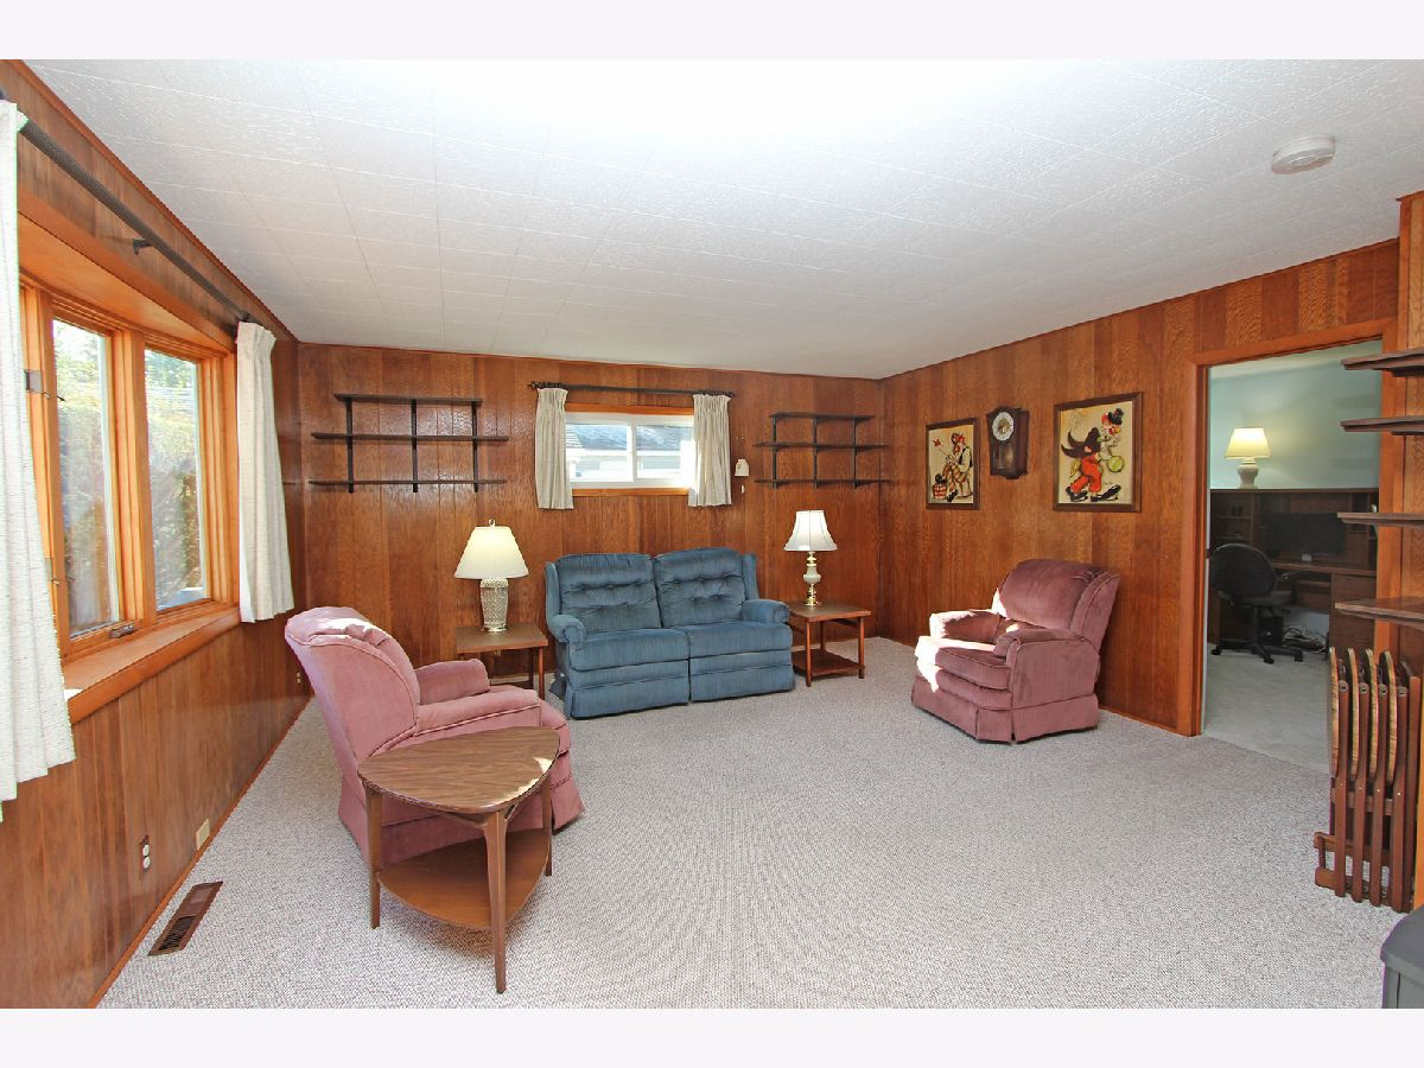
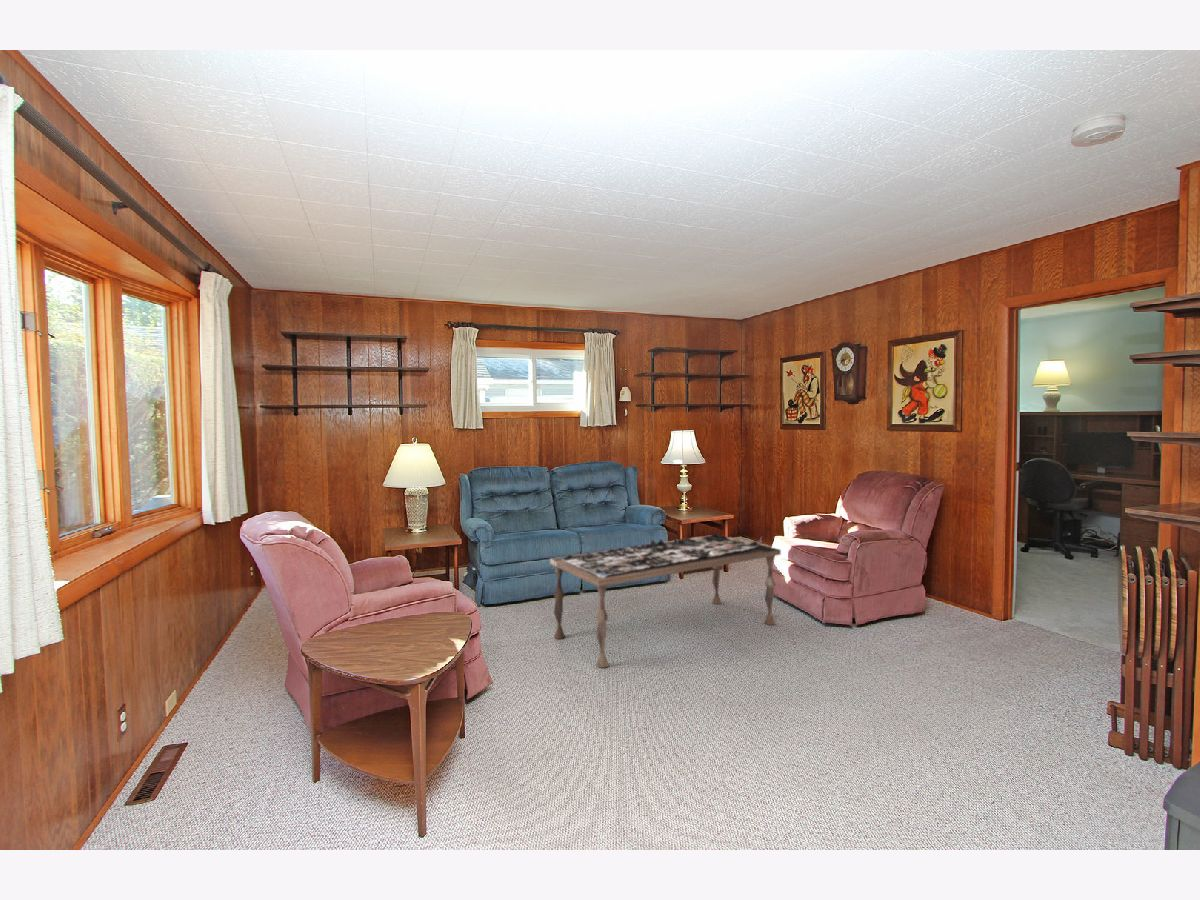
+ coffee table (668, 574)
